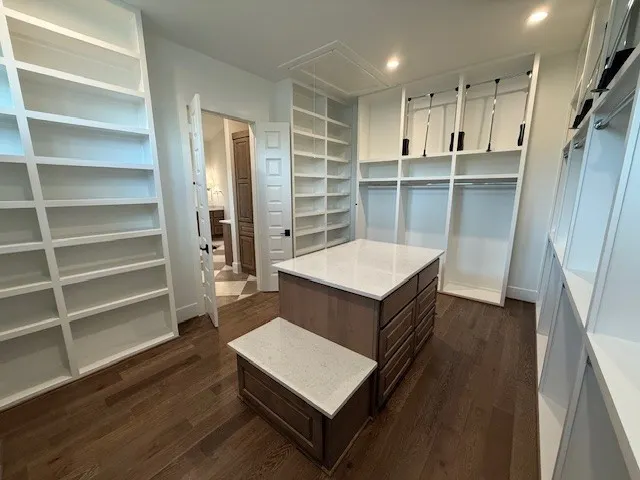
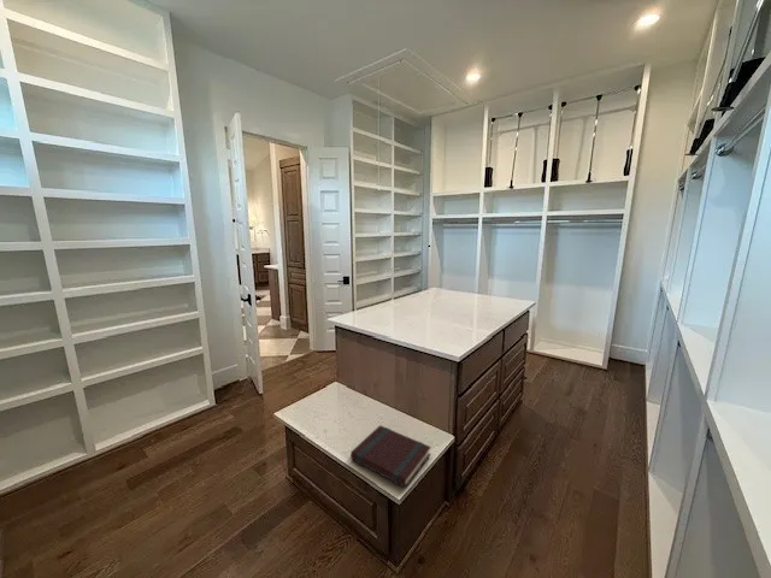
+ book (390, 453)
